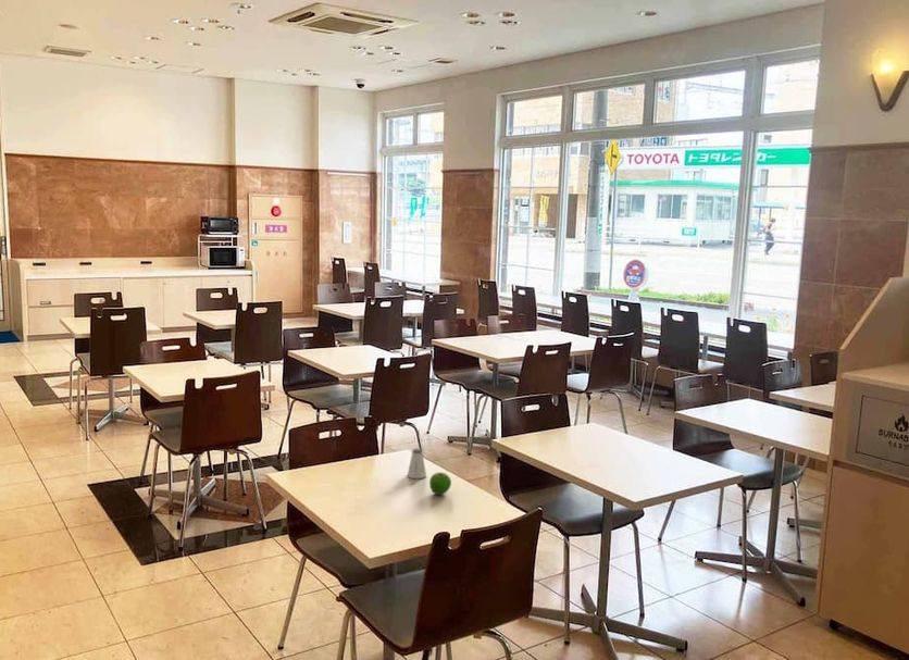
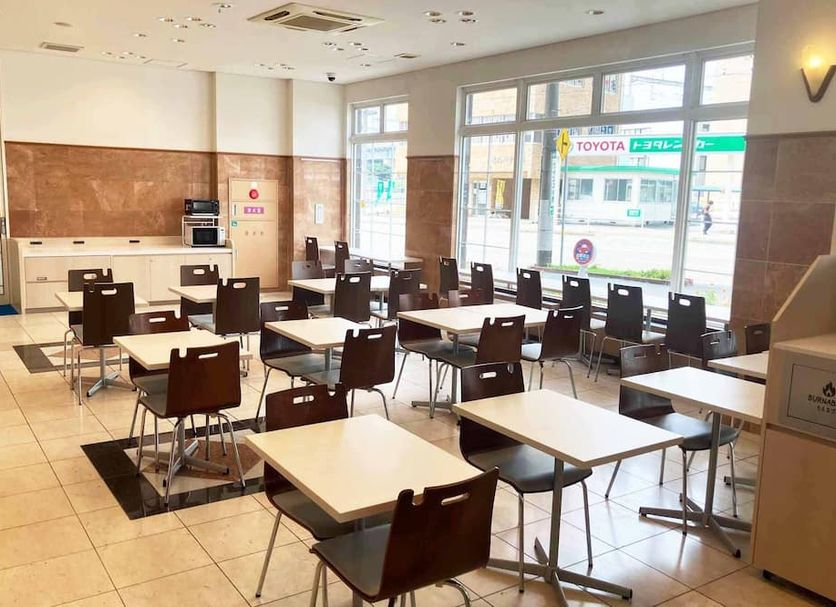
- apple (439, 484)
- saltshaker (416, 462)
